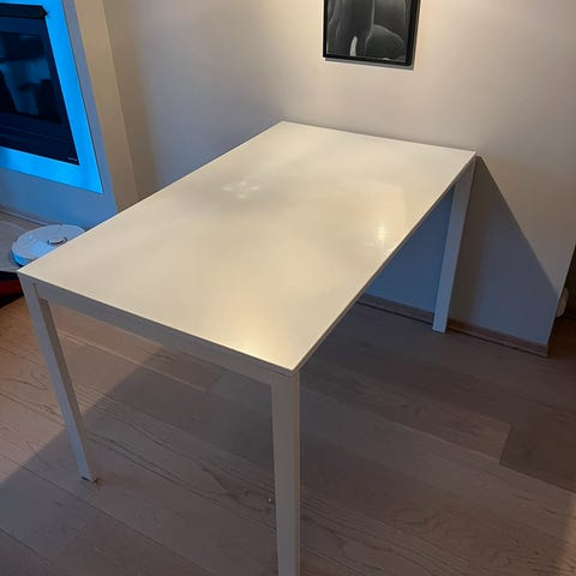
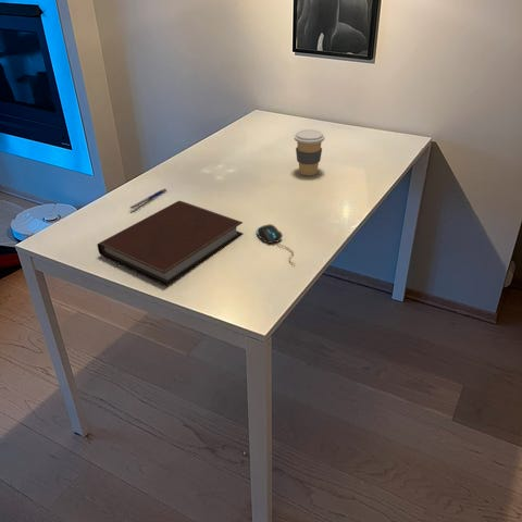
+ mouse (275, 240)
+ notebook (172, 237)
+ pen (148, 198)
+ coffee cup (309, 153)
